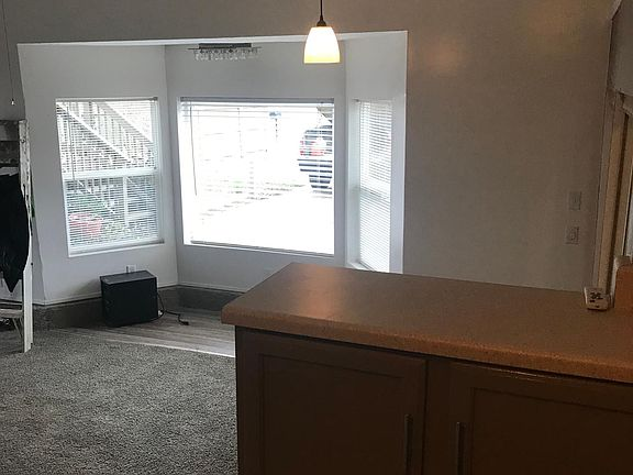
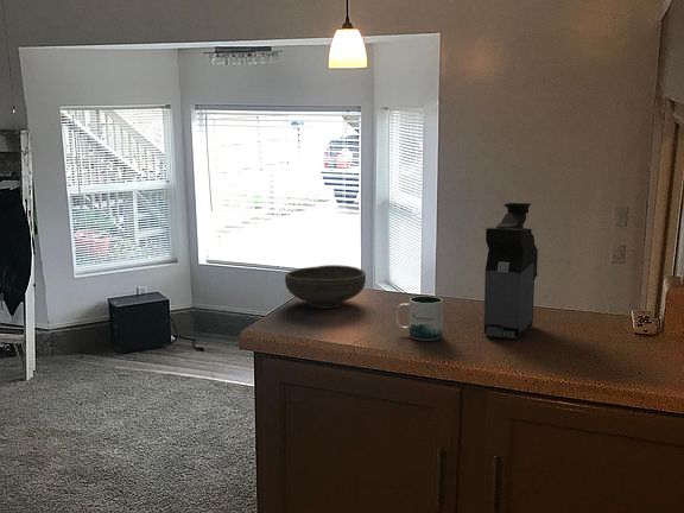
+ coffee maker (511, 268)
+ mug (418, 317)
+ bowl (325, 287)
